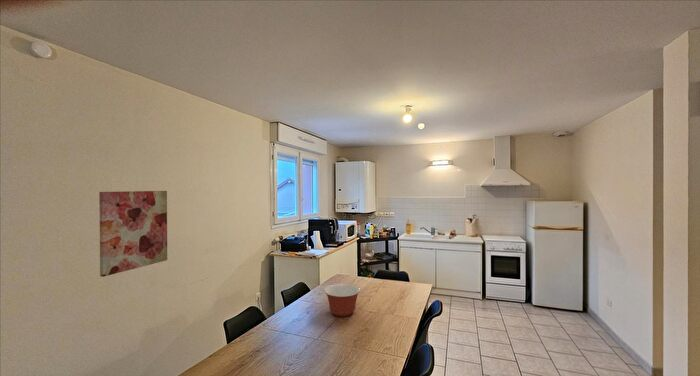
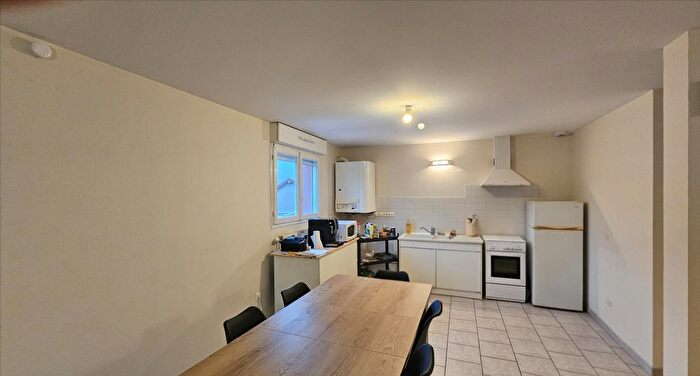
- wall art (136, 229)
- mixing bowl (342, 301)
